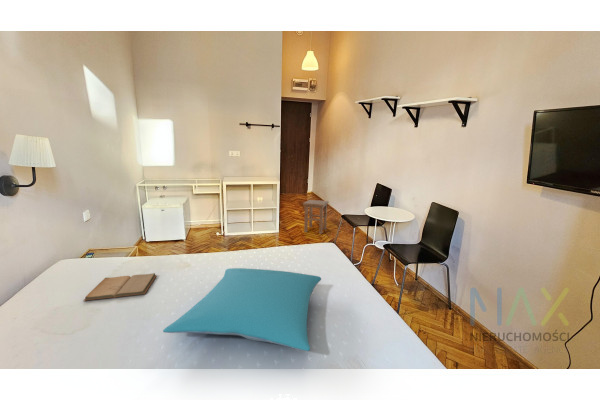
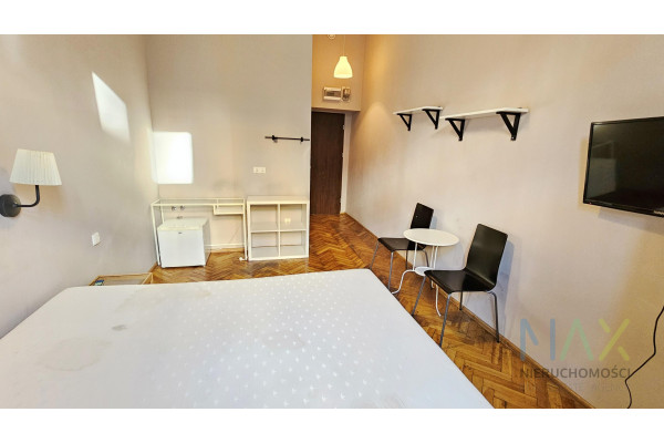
- pillow (257, 299)
- stool (315, 216)
- book (123, 285)
